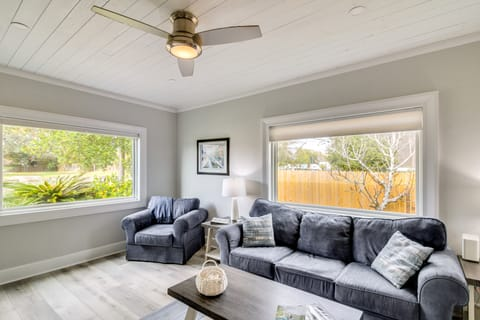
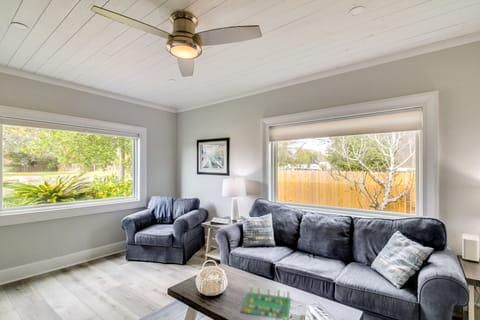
+ board game (266, 300)
